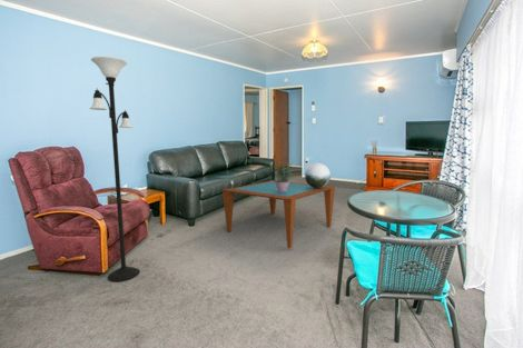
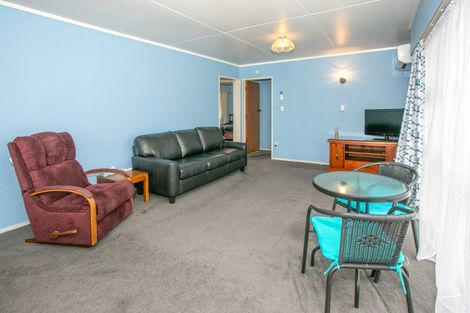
- coffee table (284, 208)
- decorative sphere (317, 175)
- floor lamp (117, 171)
- potted plant (283, 176)
